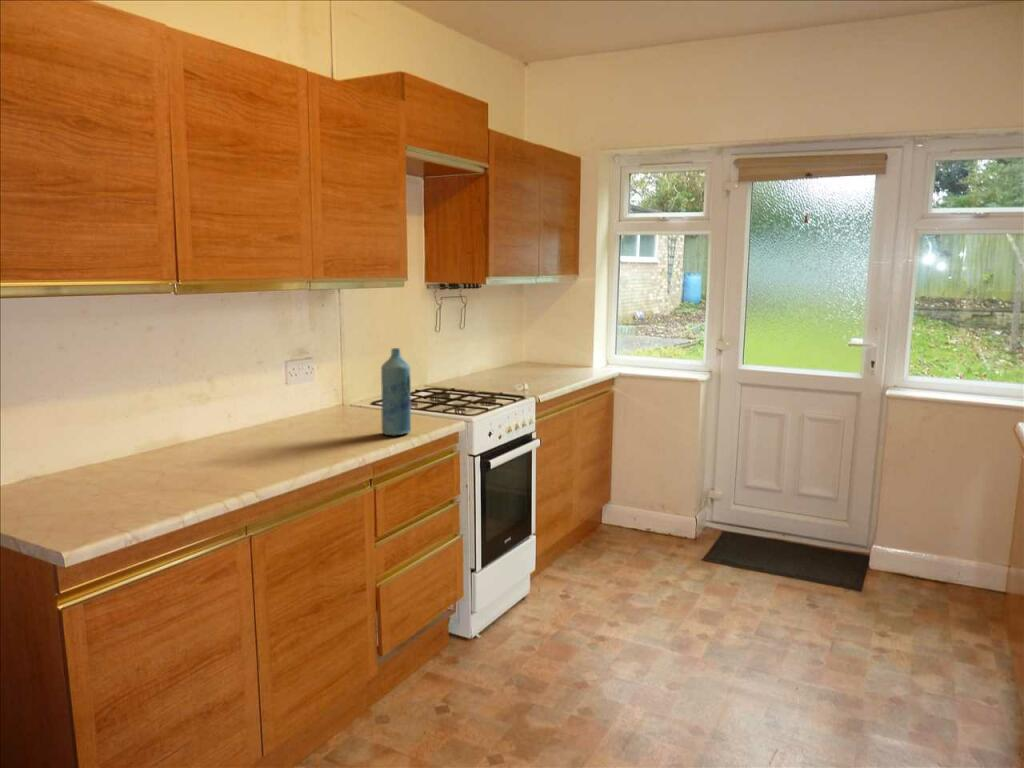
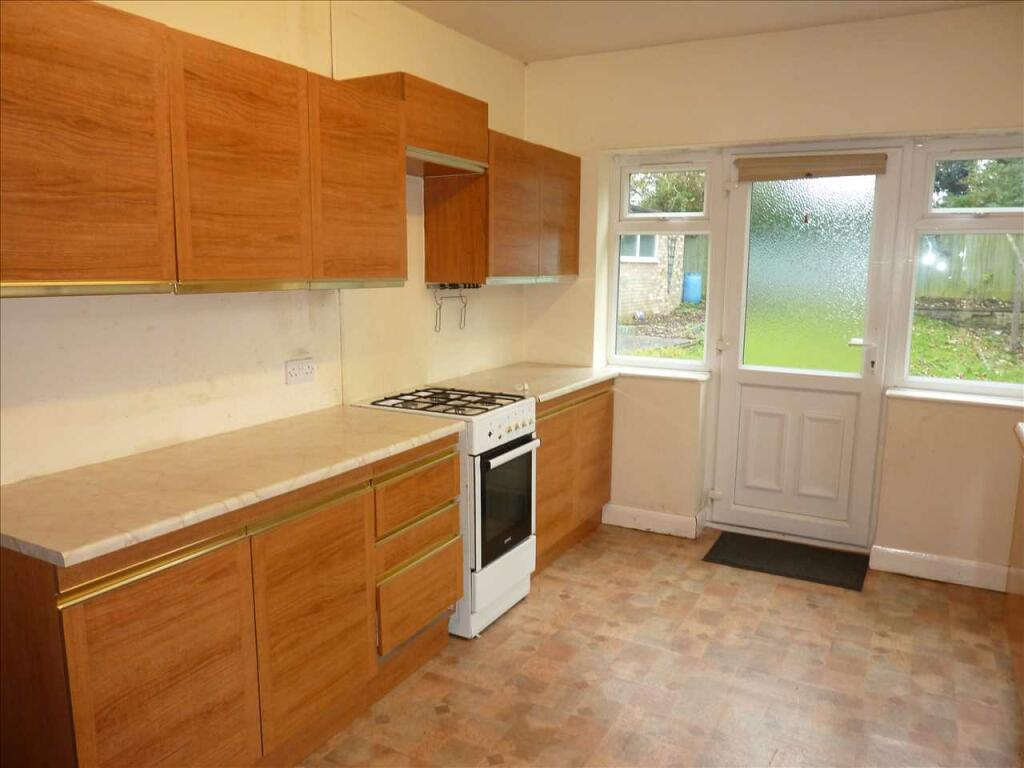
- bottle (396, 391)
